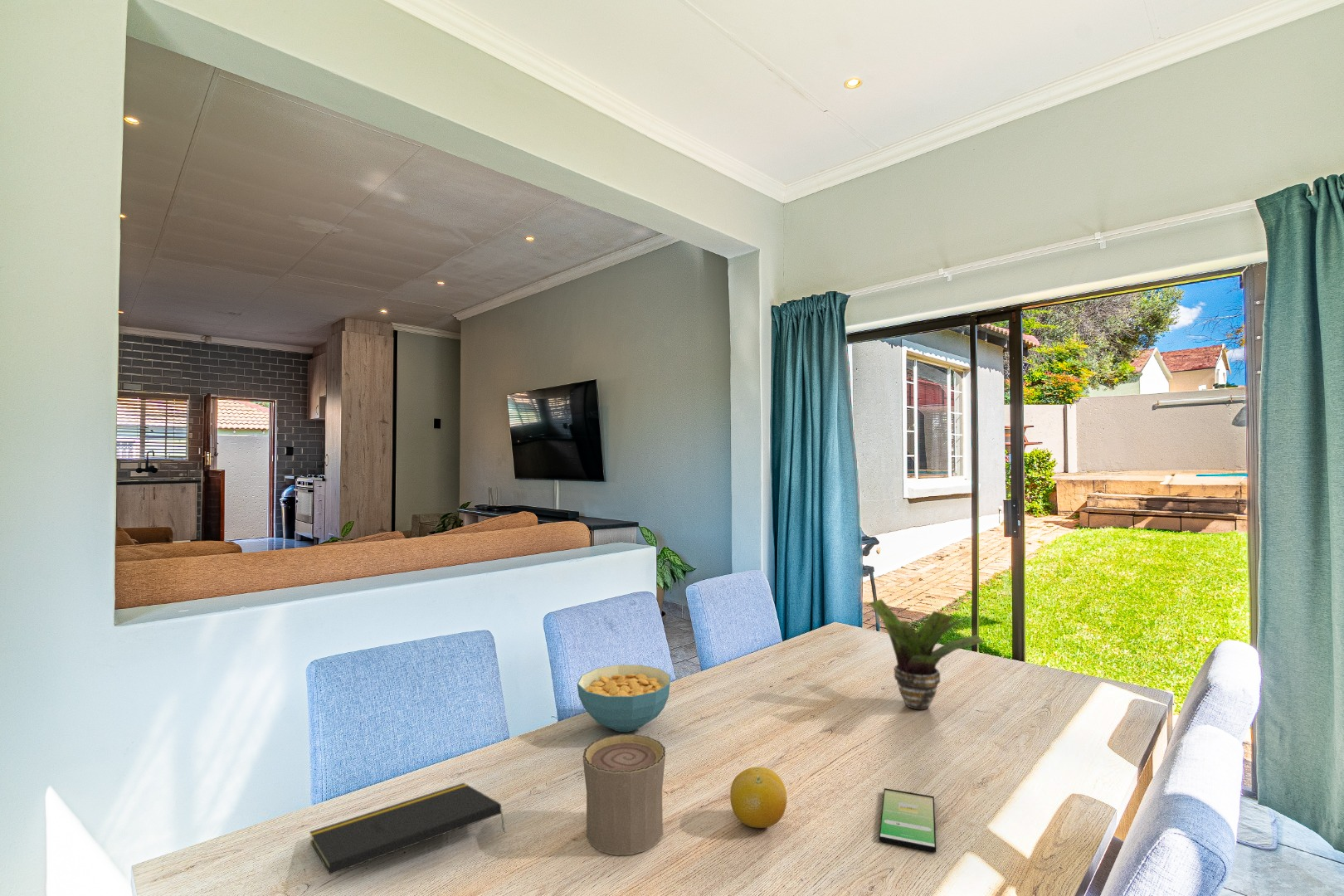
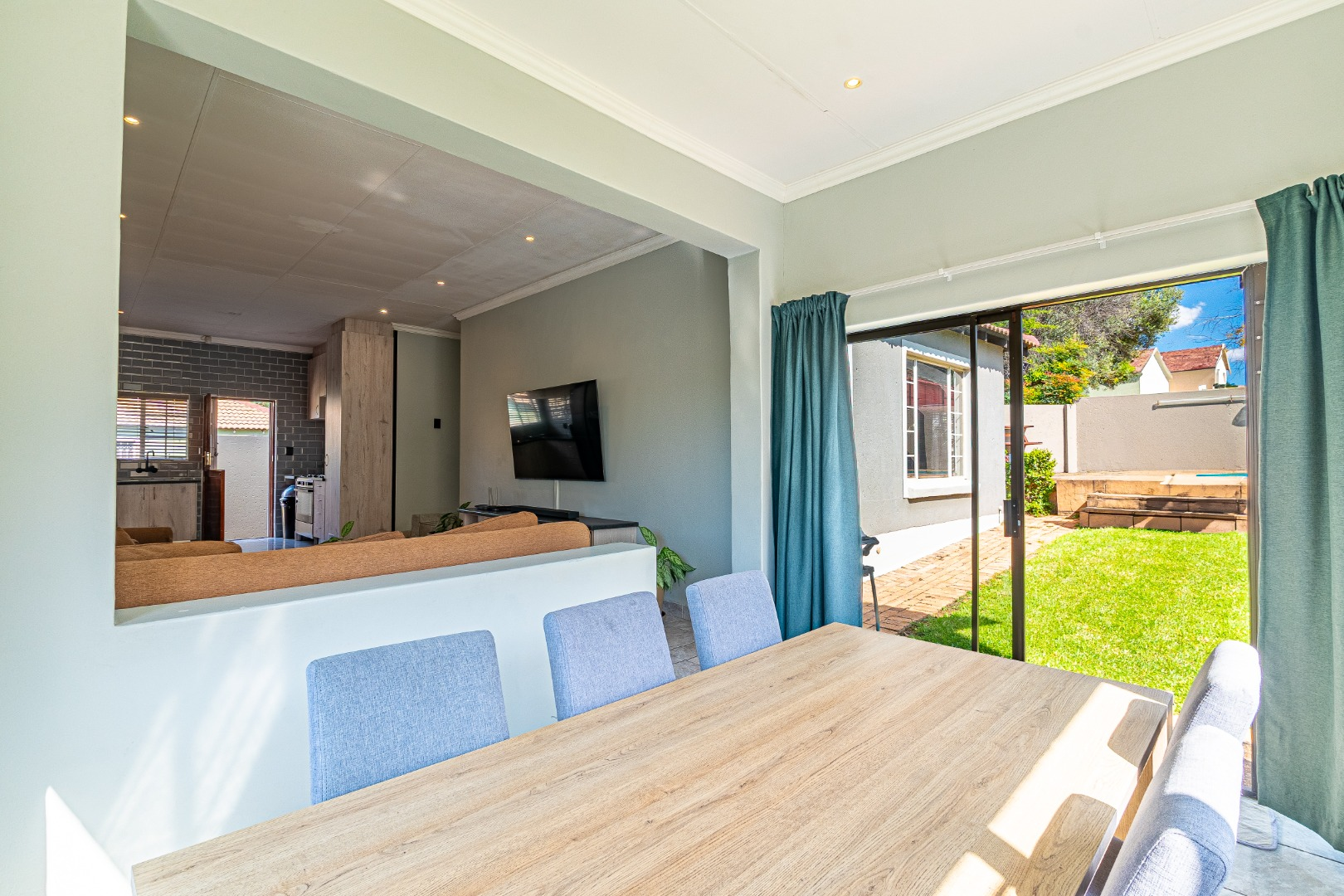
- fruit (758, 796)
- smartphone (902, 815)
- cup (625, 791)
- notepad (406, 822)
- cereal bowl (625, 703)
- potted plant (915, 656)
